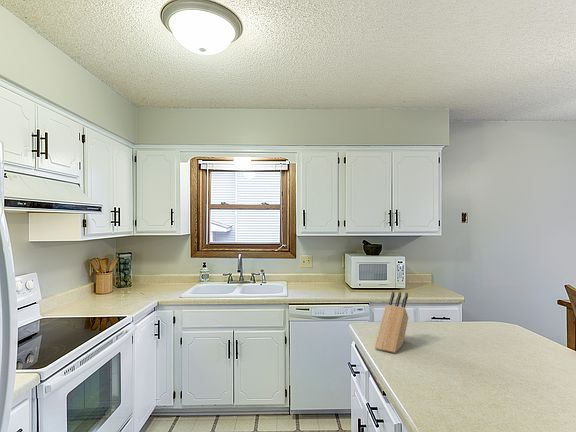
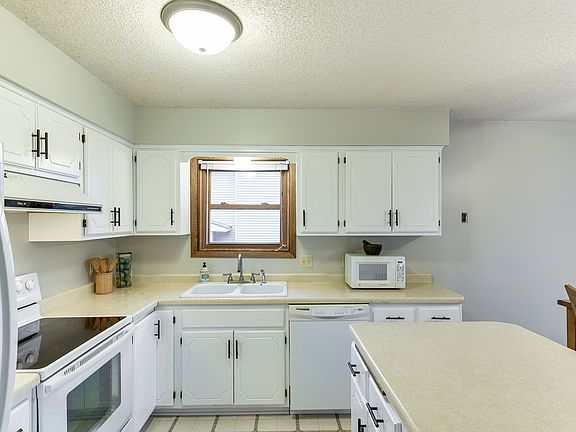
- knife block (393, 319)
